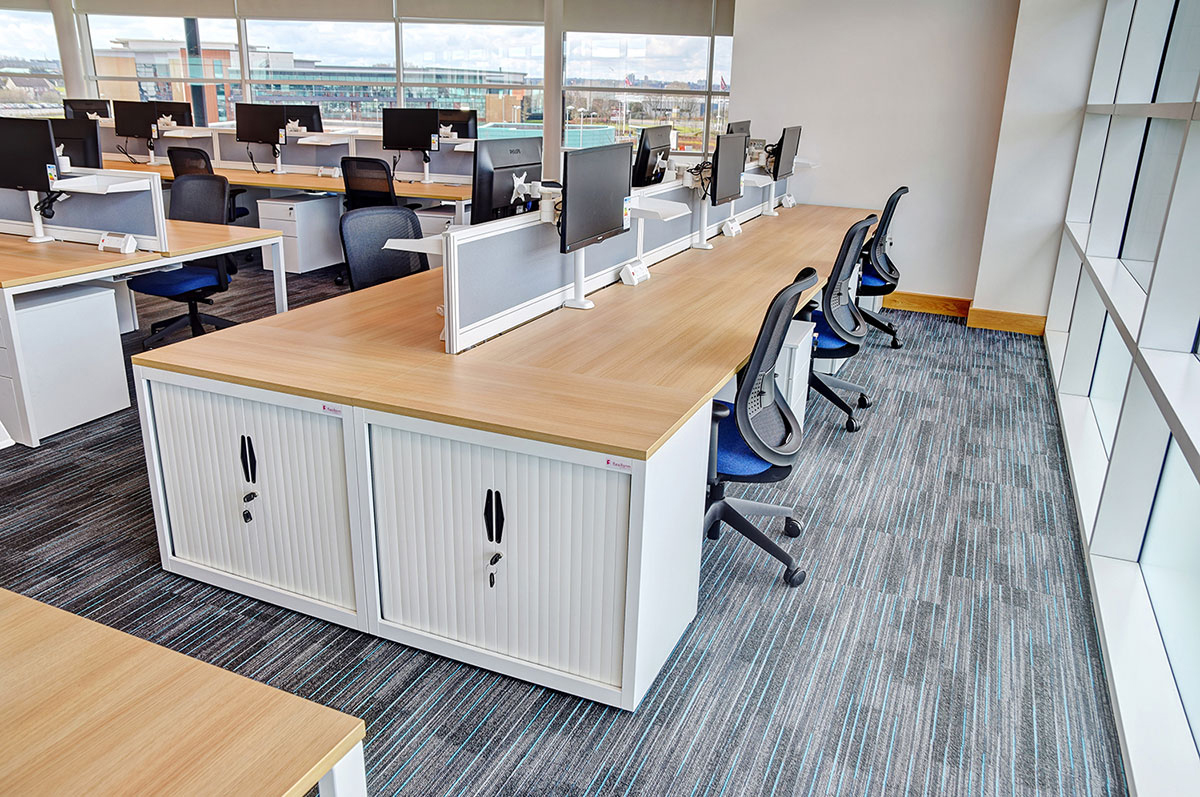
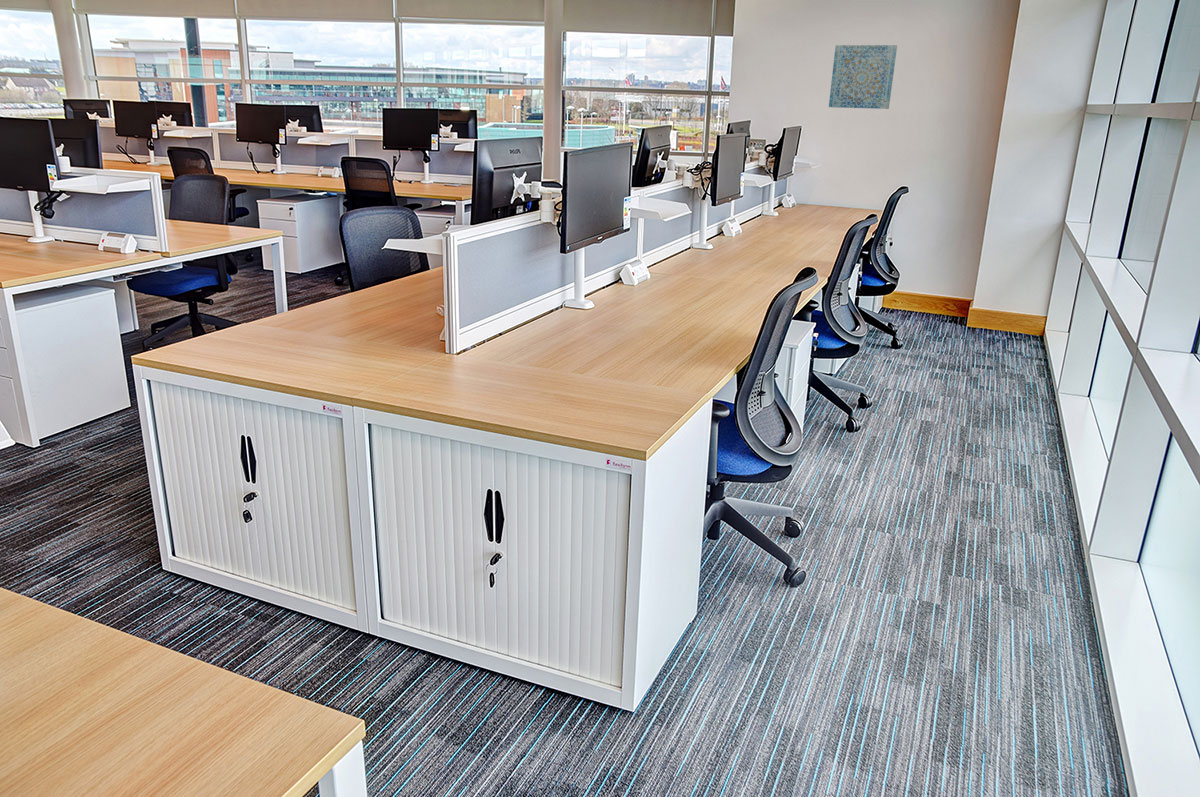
+ wall art (862, 77)
